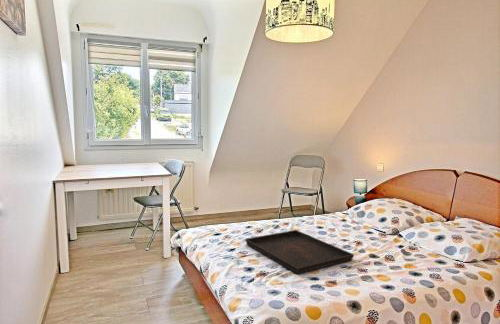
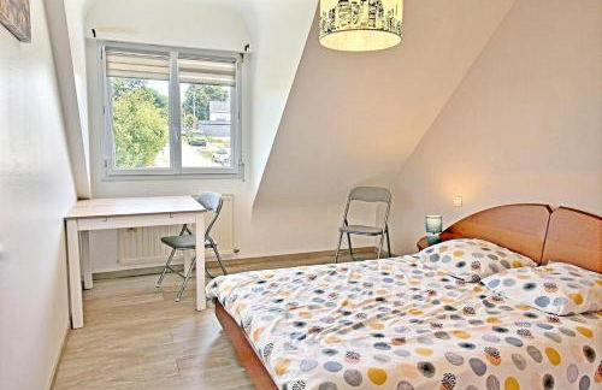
- serving tray (296, 249)
